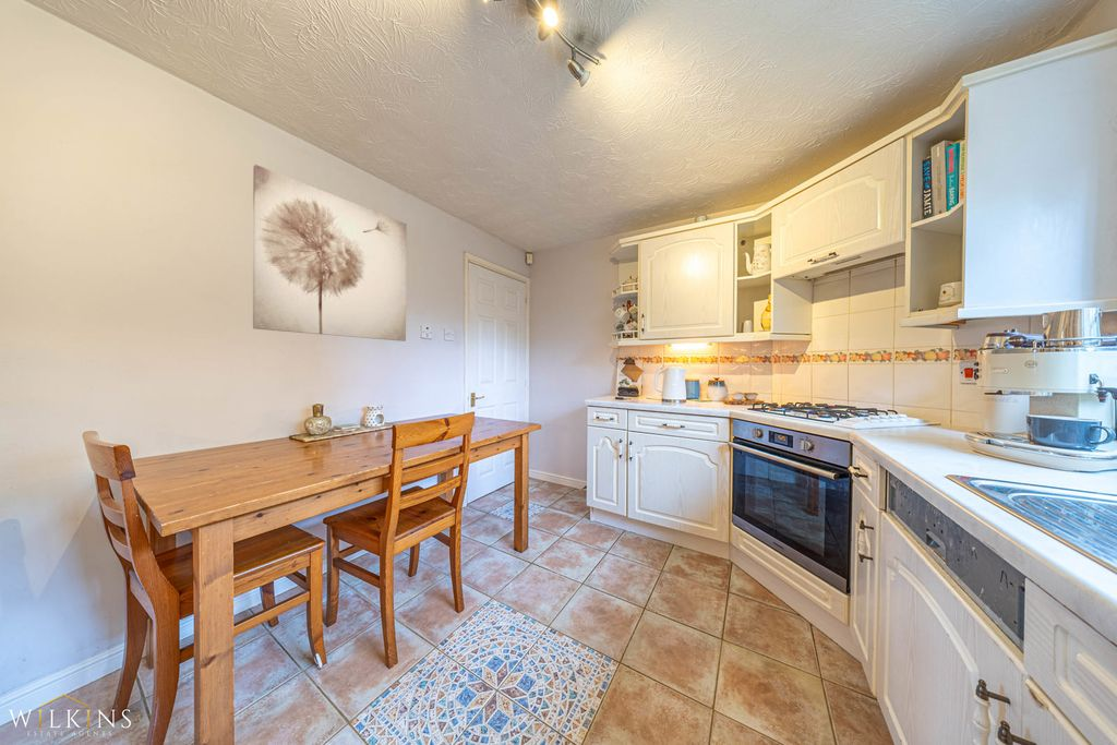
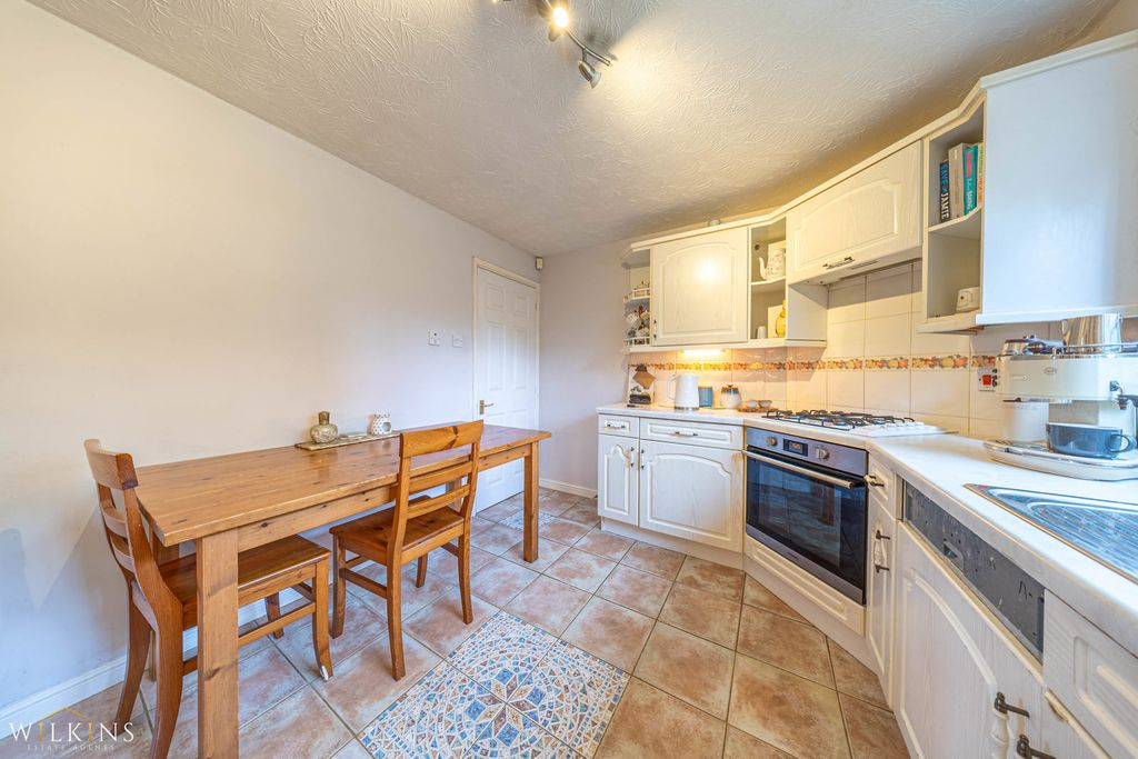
- wall art (341, 267)
